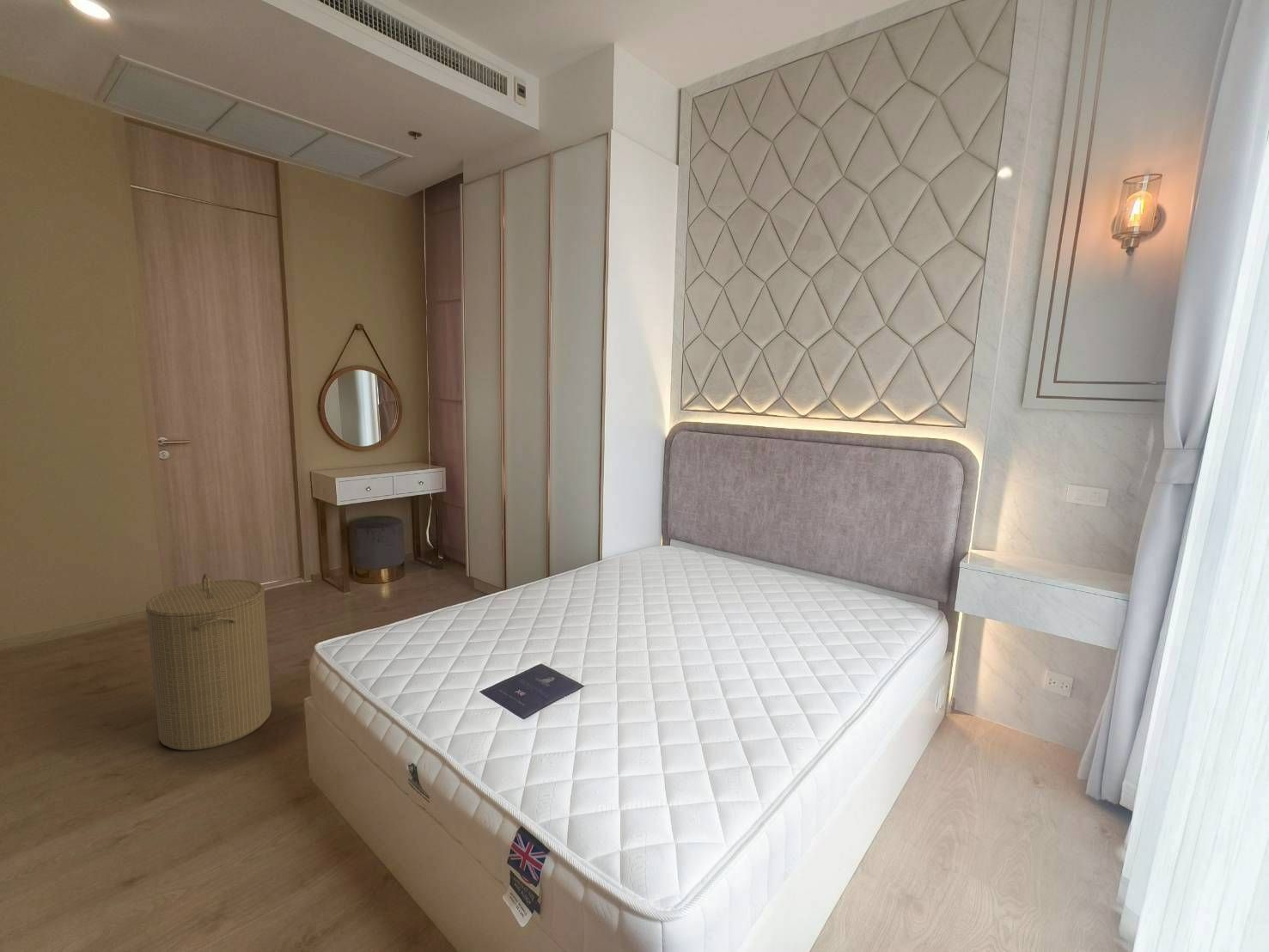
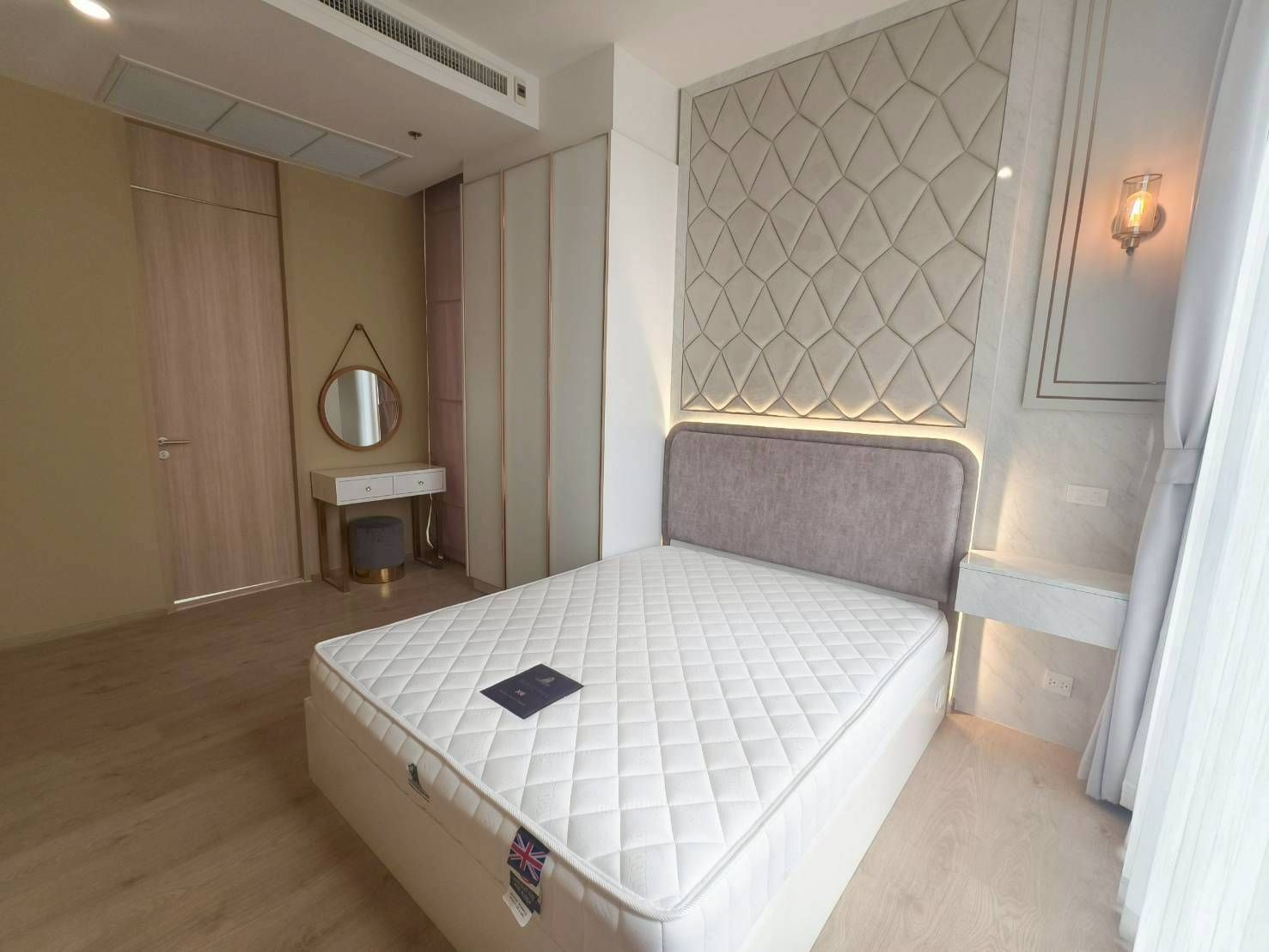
- laundry hamper (211, 650)
